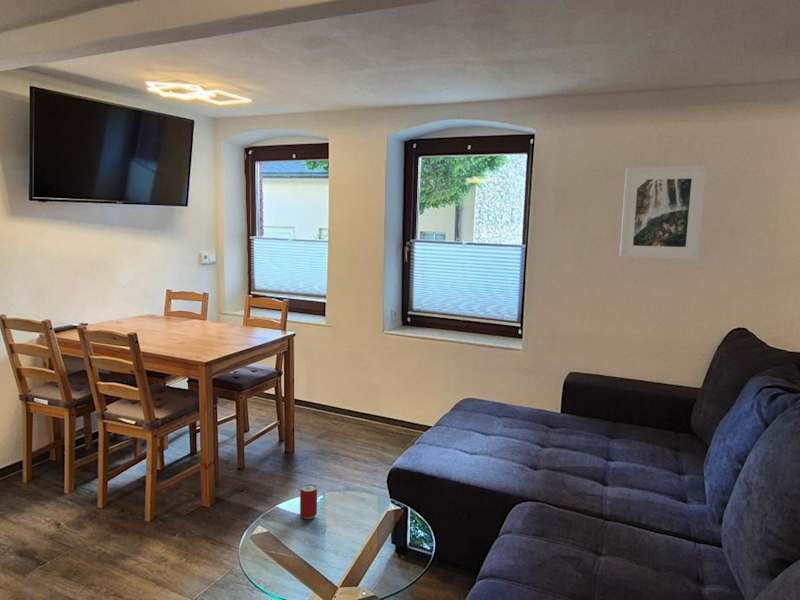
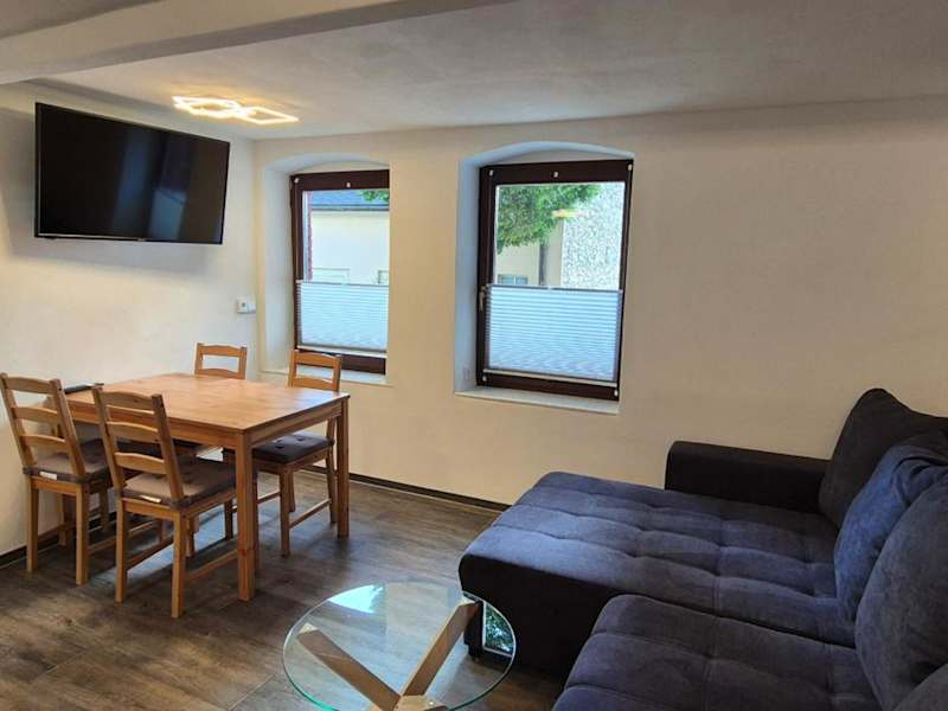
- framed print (661, 212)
- beer can (308, 501)
